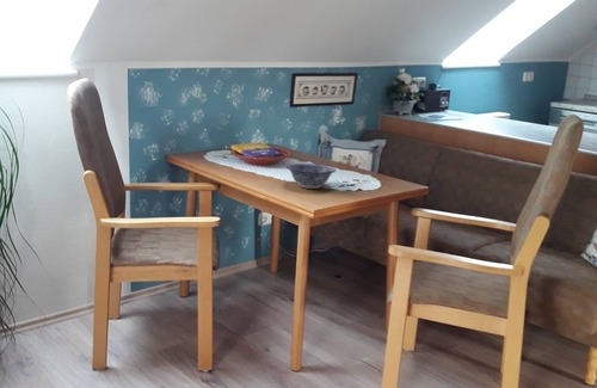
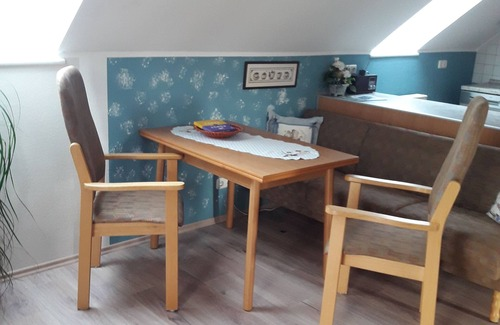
- bowl (310, 177)
